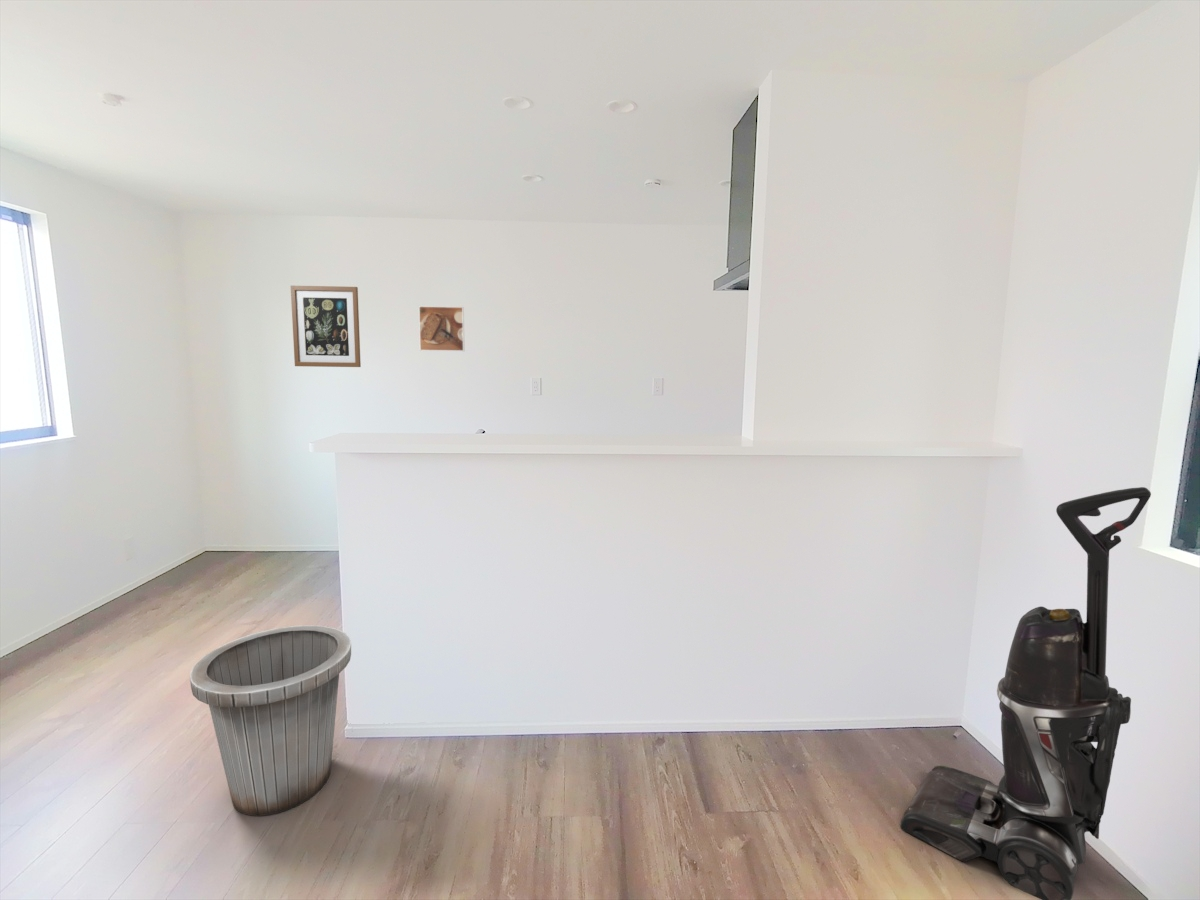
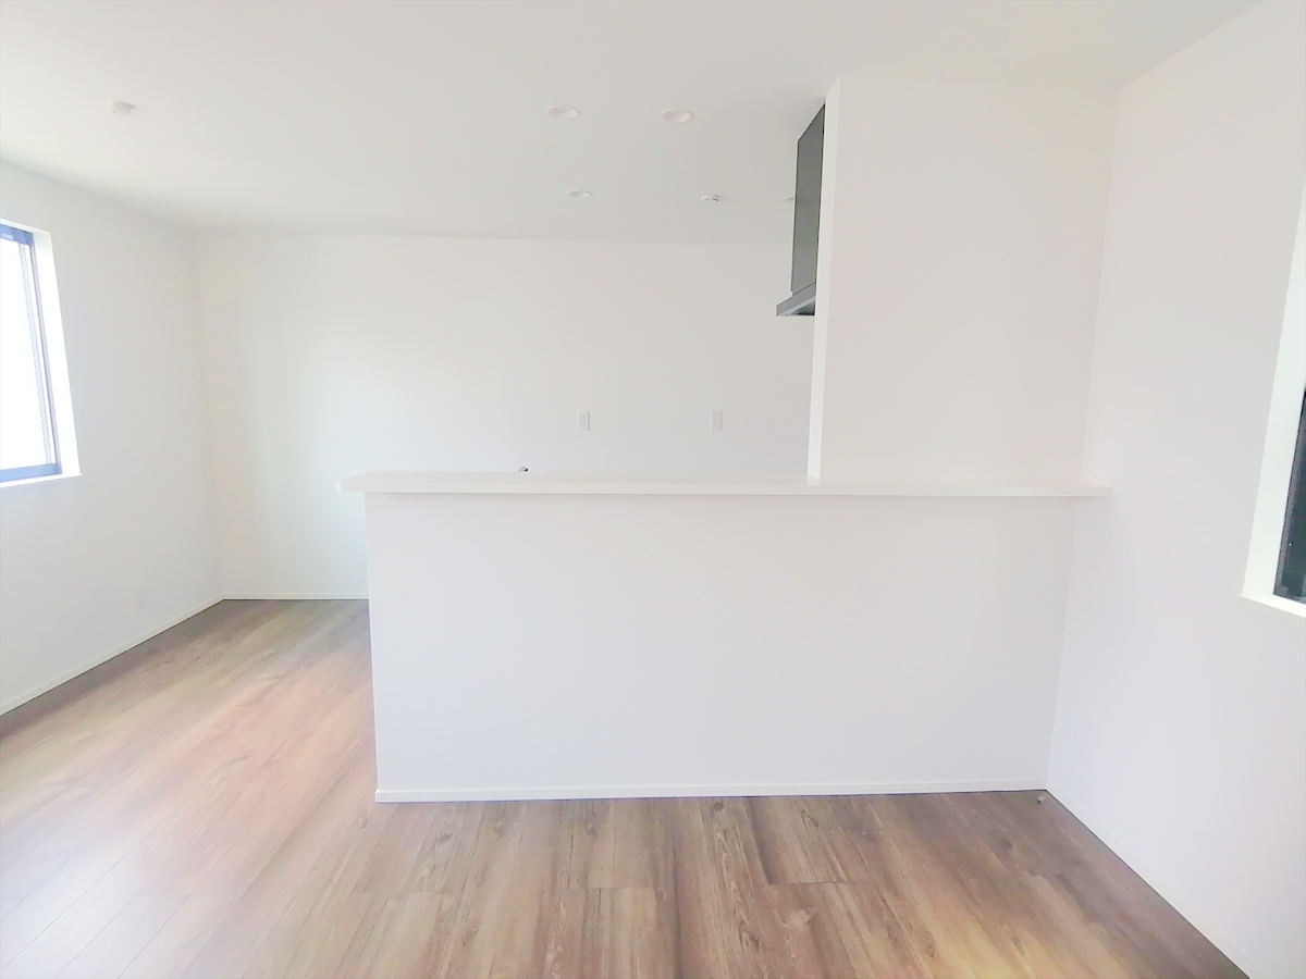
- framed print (441, 328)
- vacuum cleaner (1008, 663)
- wall art (326, 326)
- trash can (279, 719)
